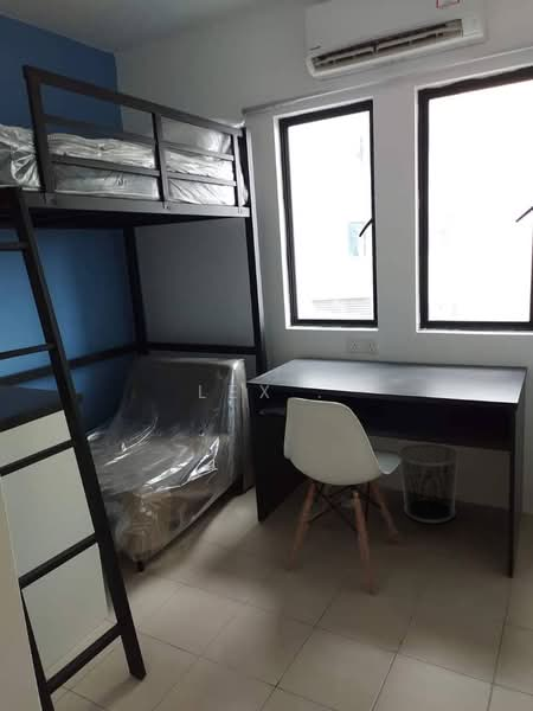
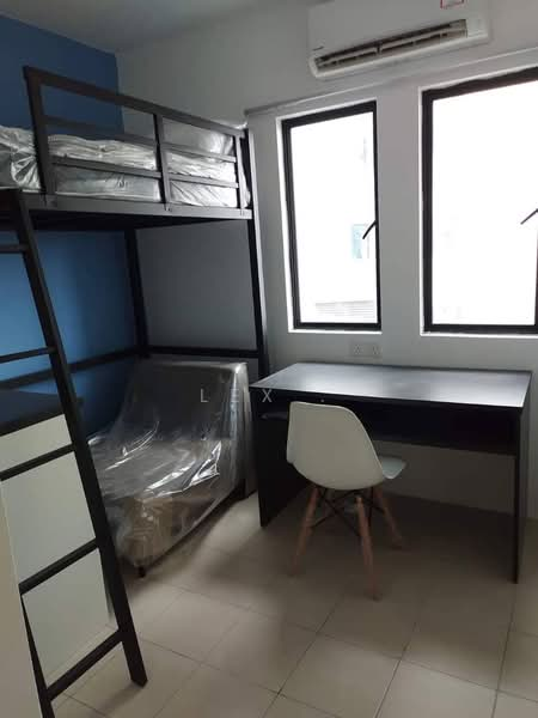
- waste bin (428, 481)
